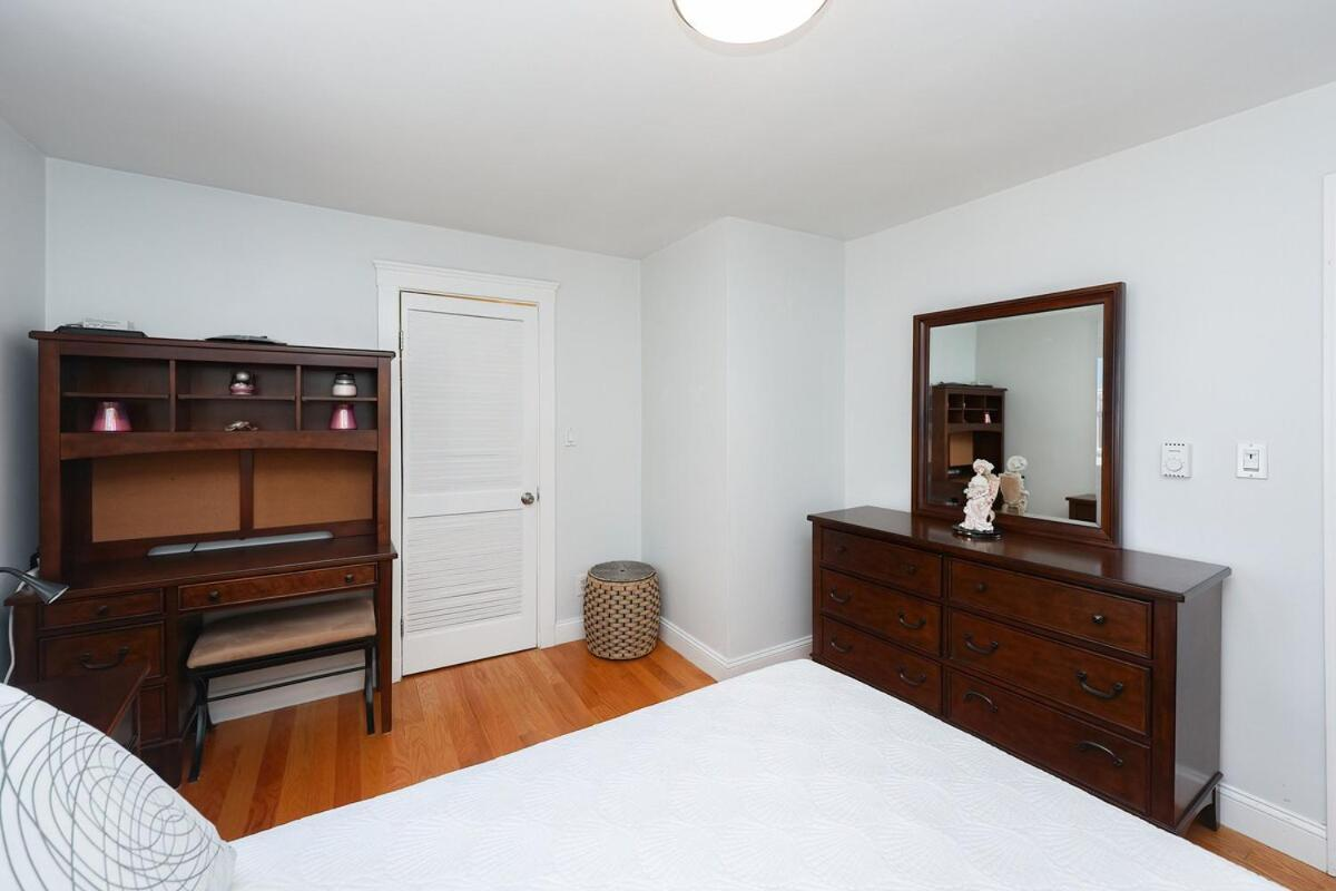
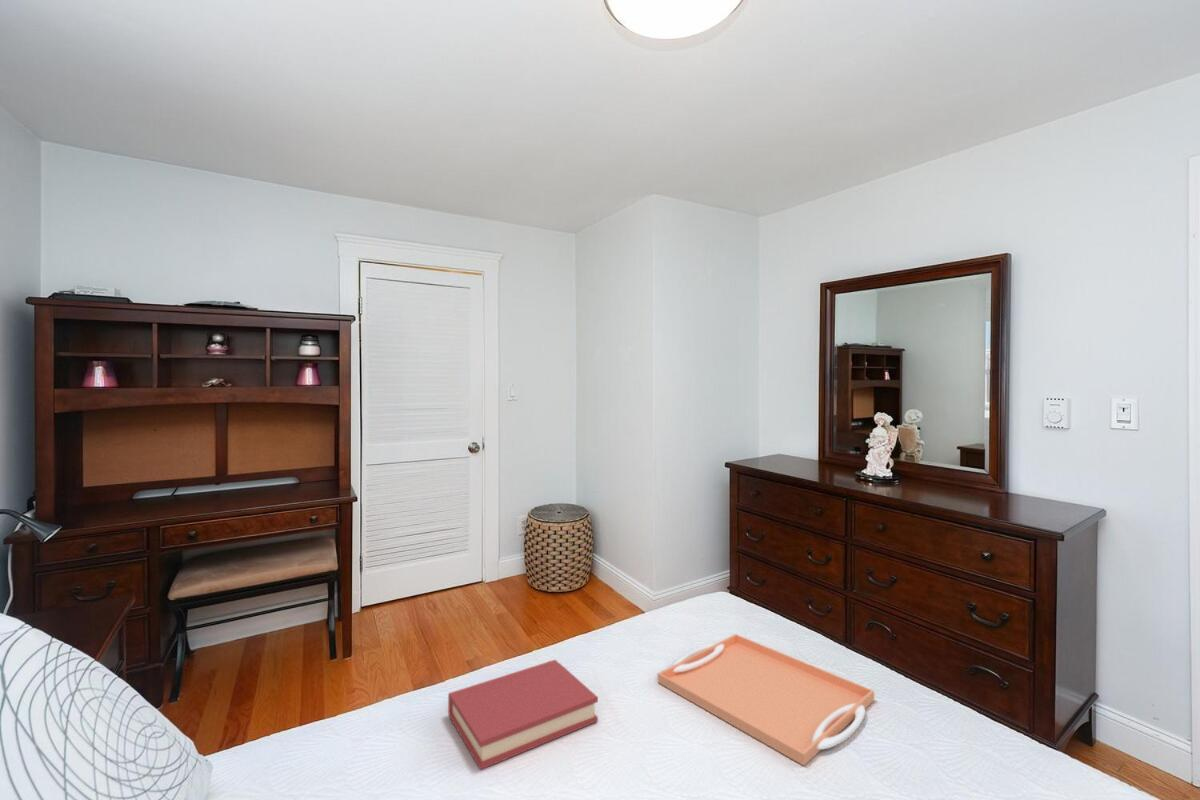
+ hardback book (522, 706)
+ serving tray (762, 686)
